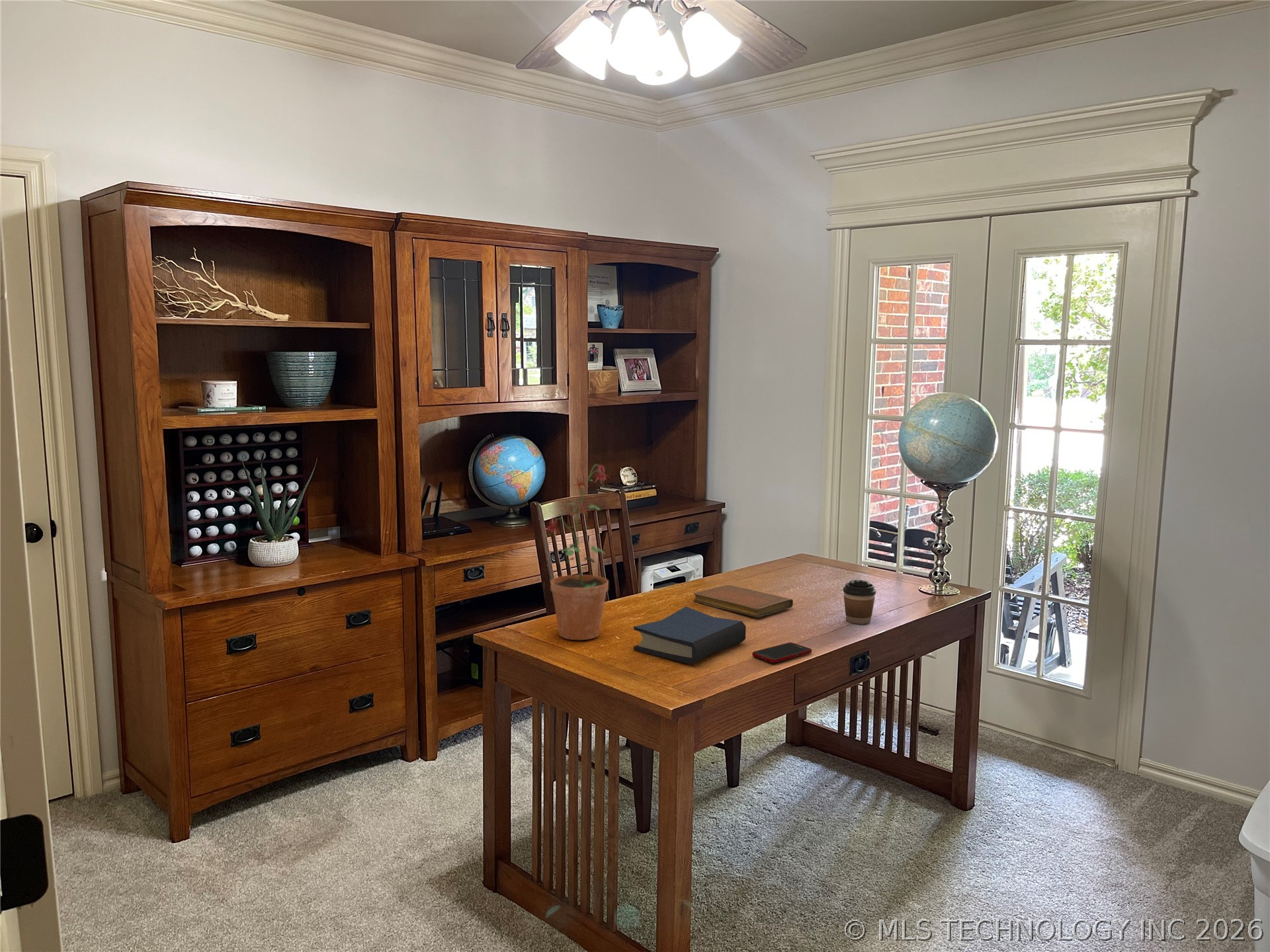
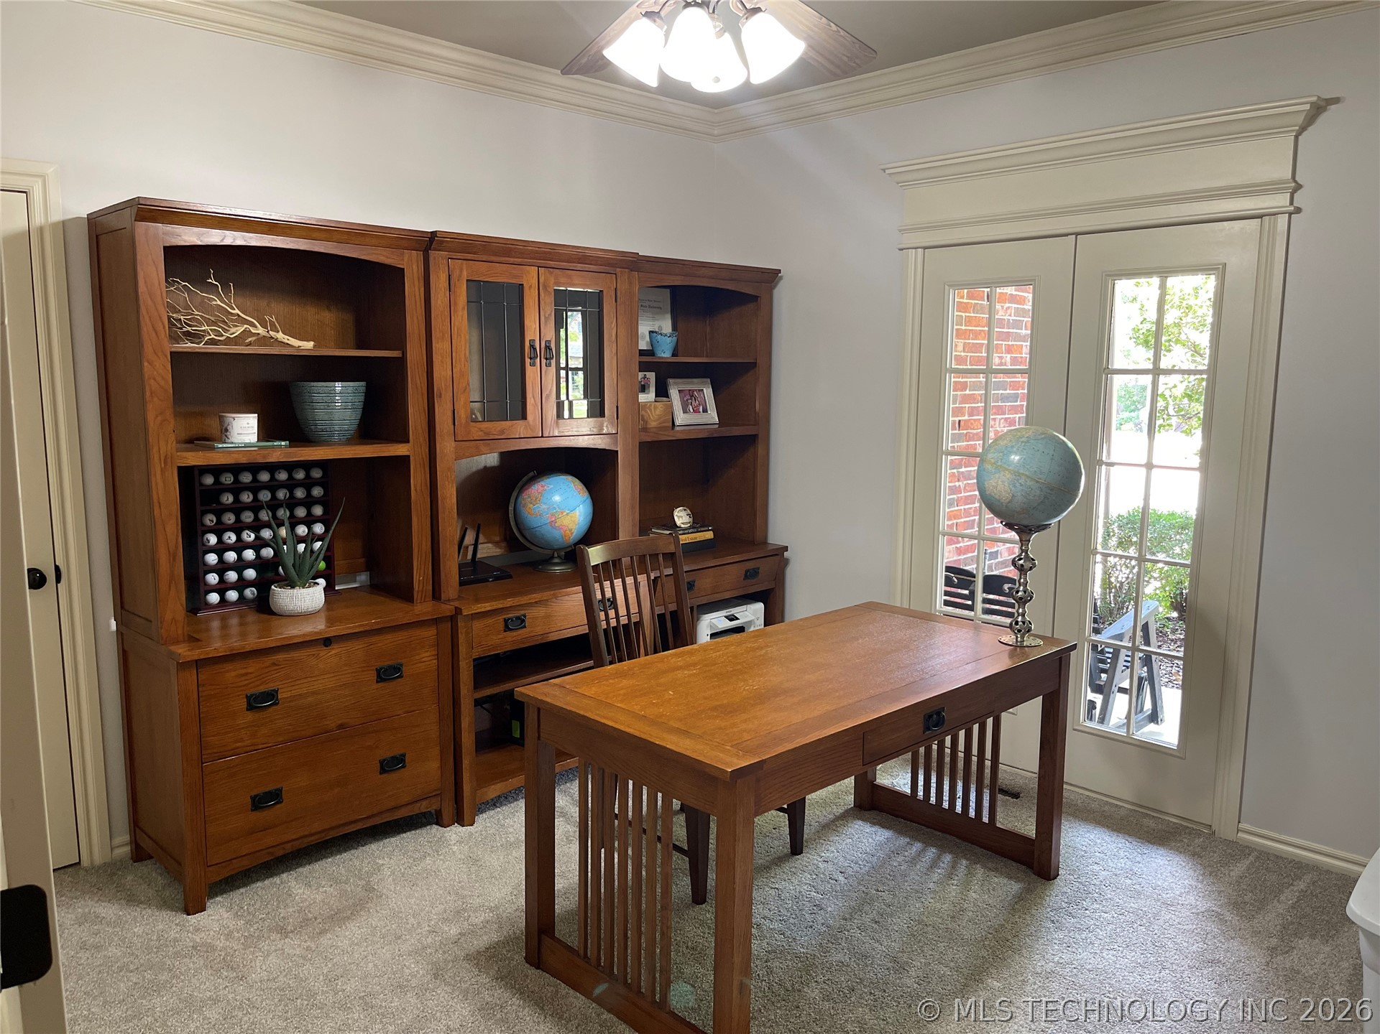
- hardback book (690, 634)
- potted plant (575, 550)
- cell phone (782, 653)
- notebook (742, 600)
- coffee cup (859, 600)
